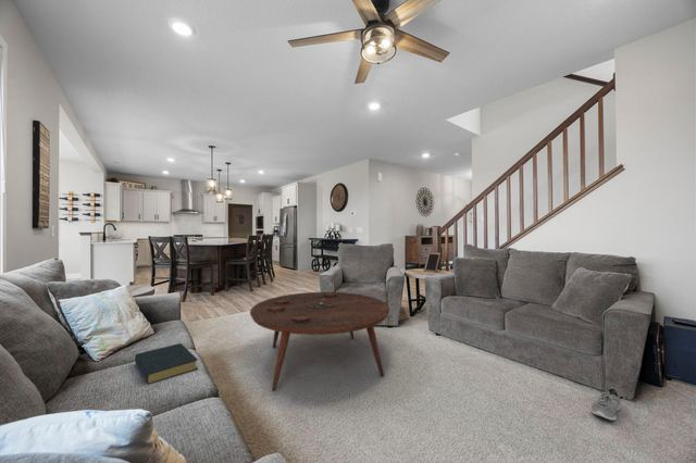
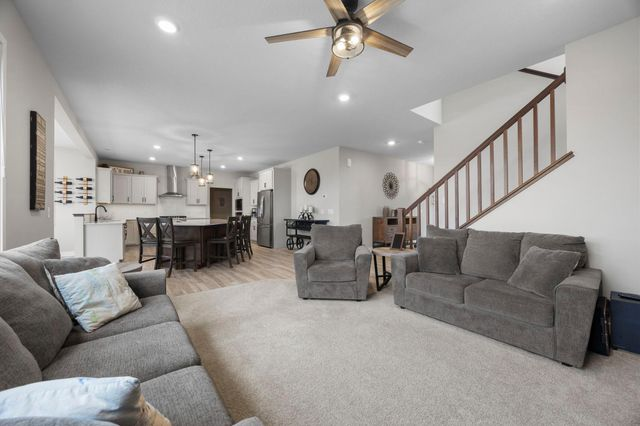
- sneaker (605, 401)
- hardback book (165, 361)
- coffee table (321, 330)
